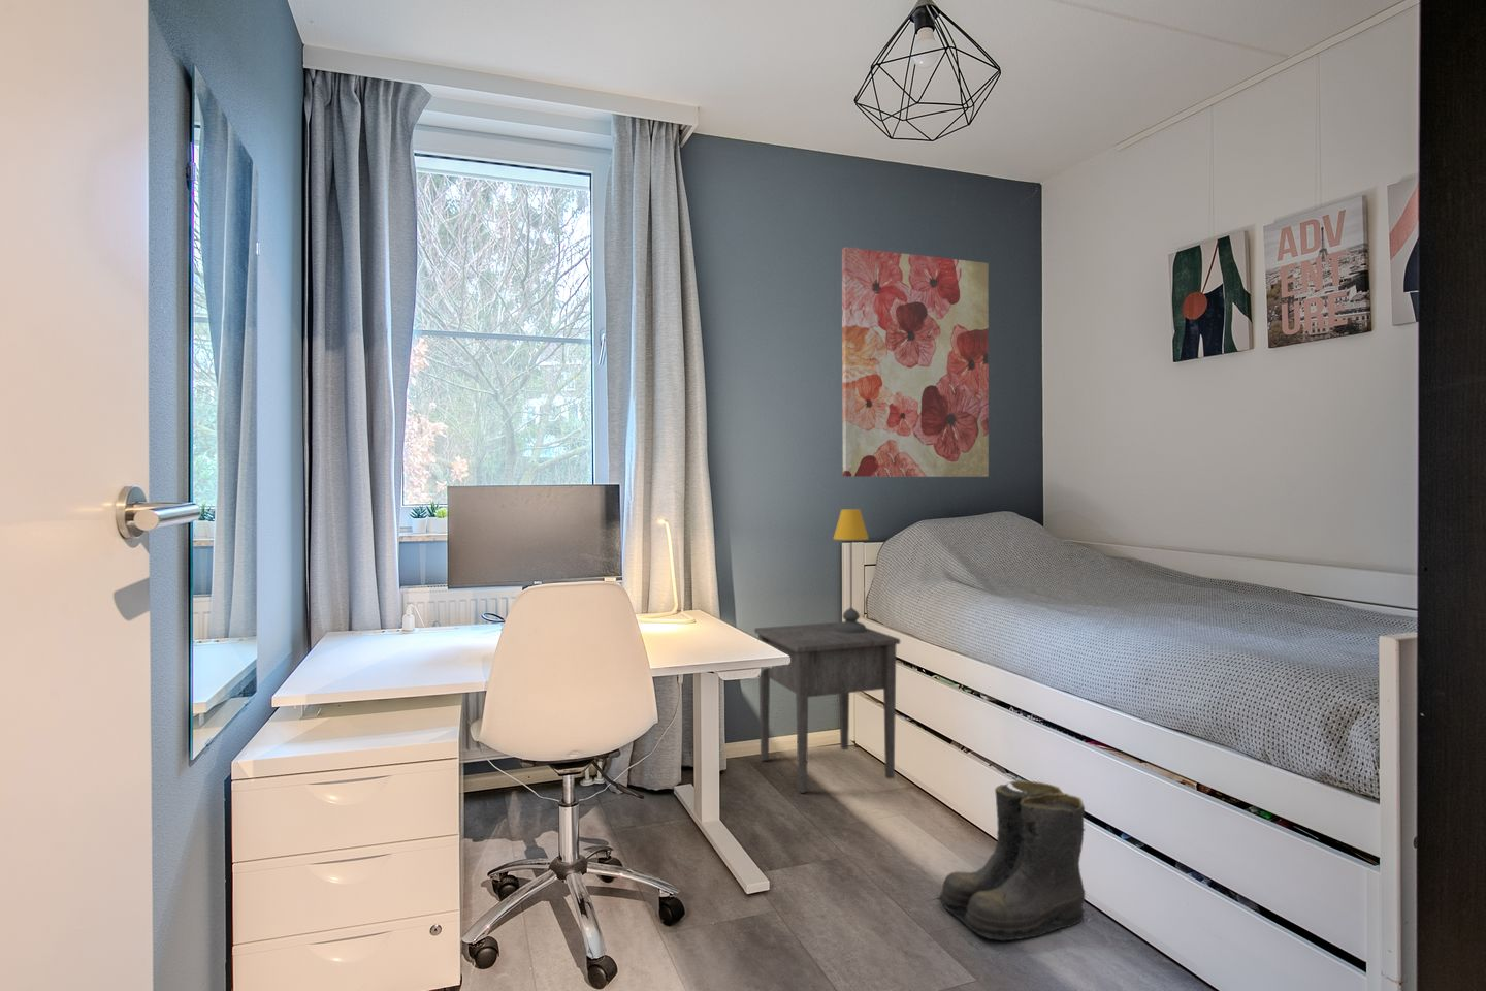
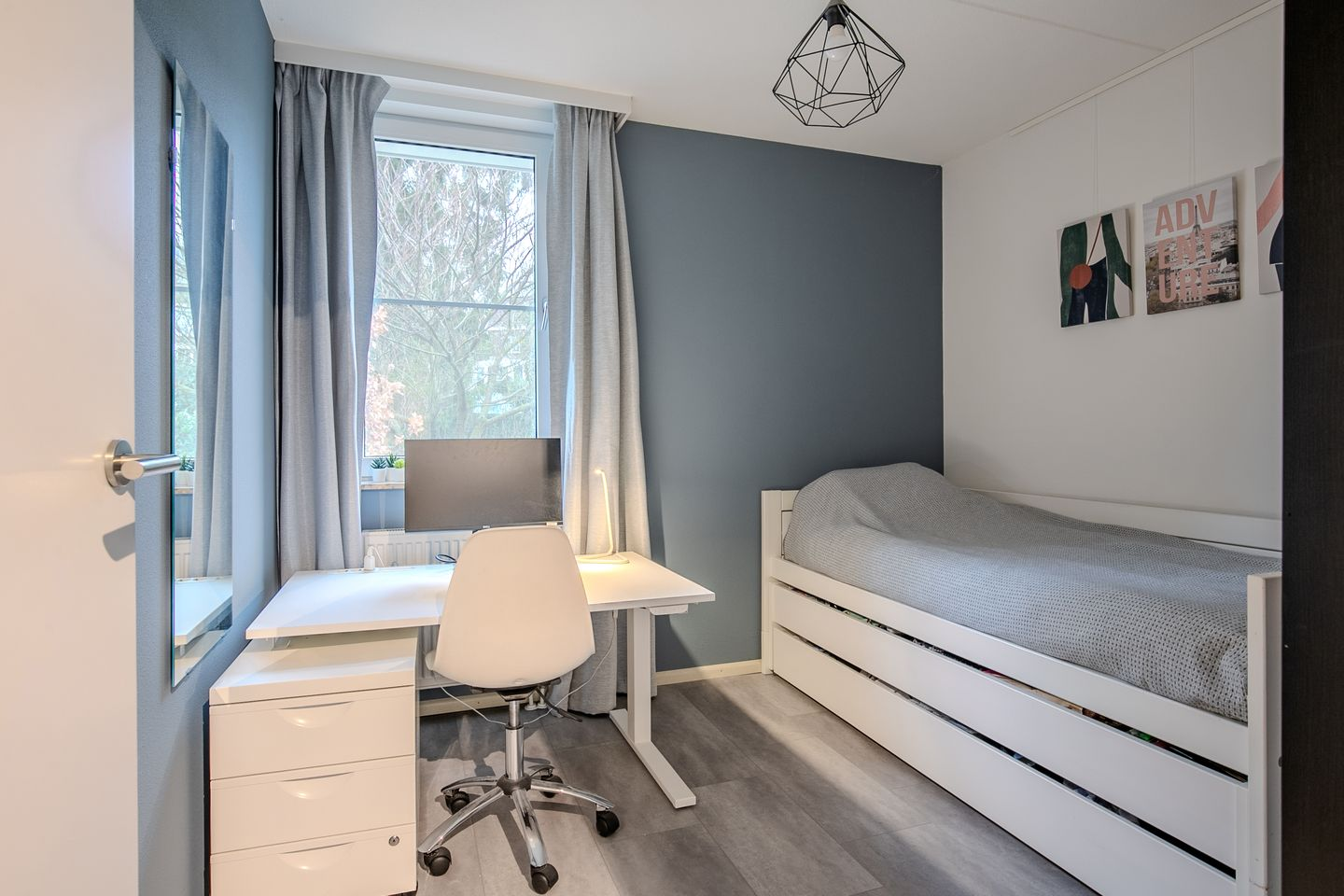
- wall art (918, 366)
- table lamp (850, 568)
- boots (1013, 853)
- nightstand (825, 695)
